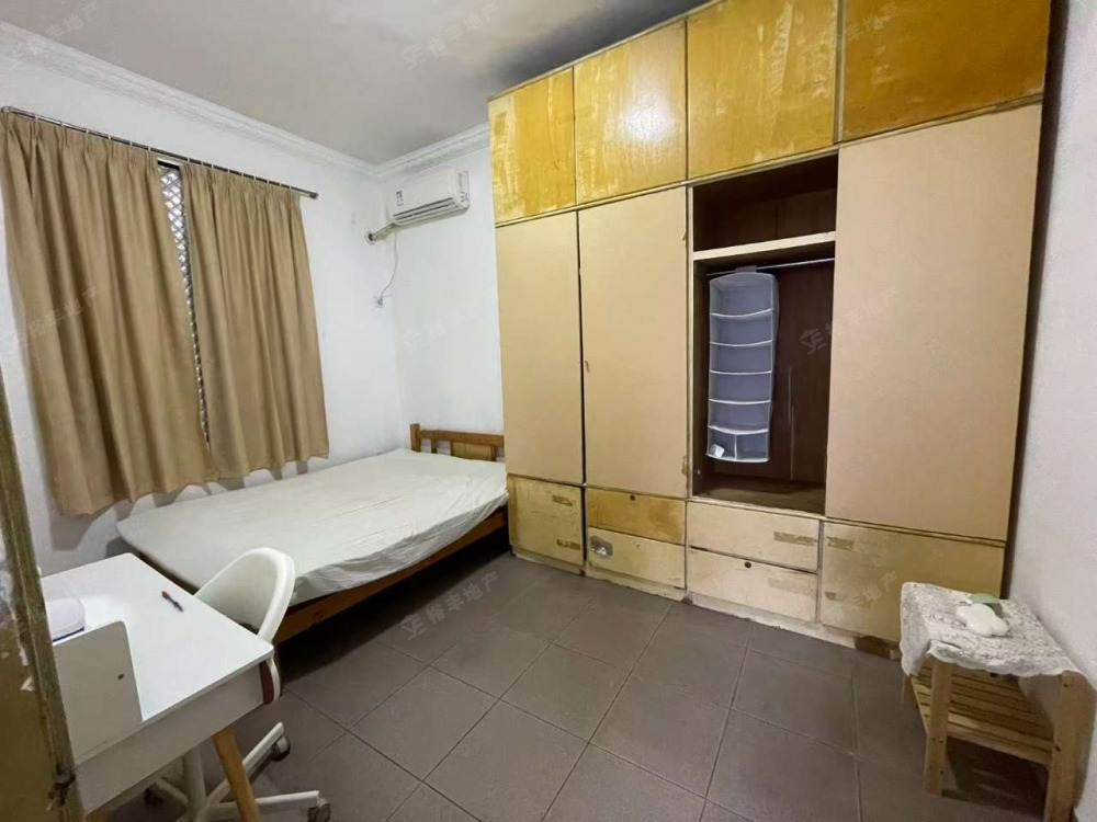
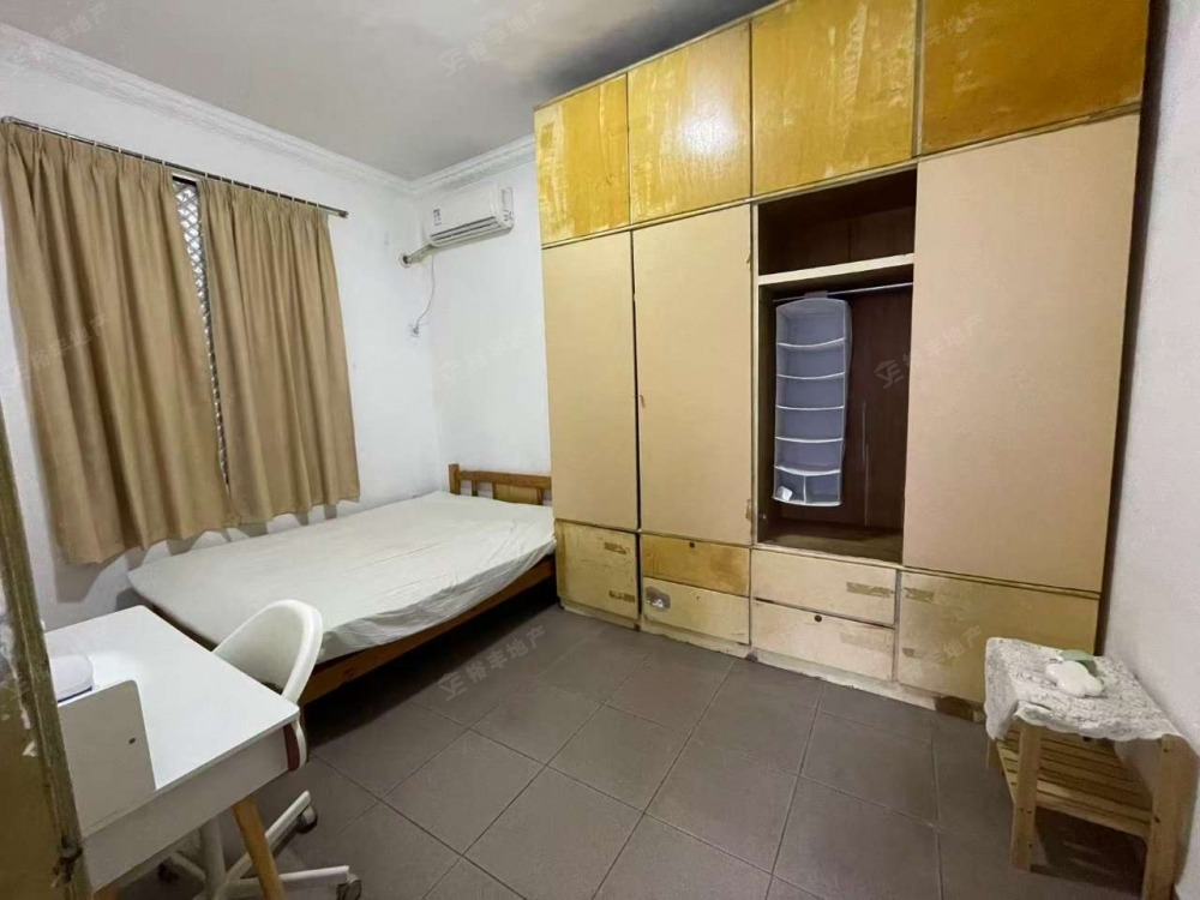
- pen (172, 600)
